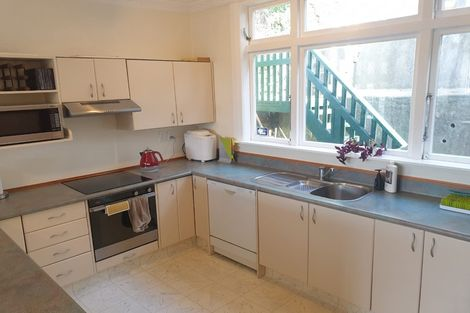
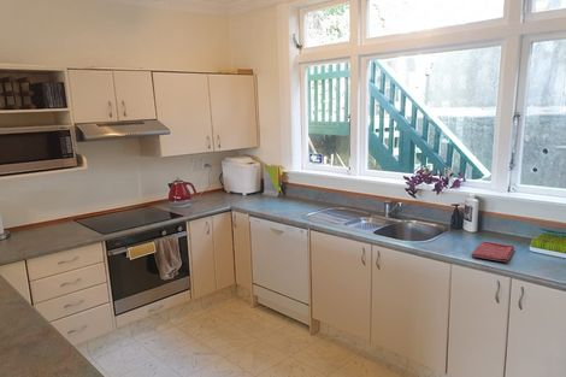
+ dish towel (493, 251)
